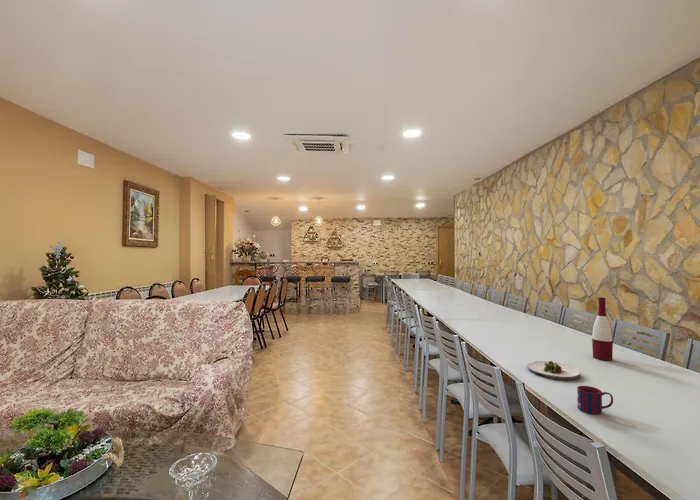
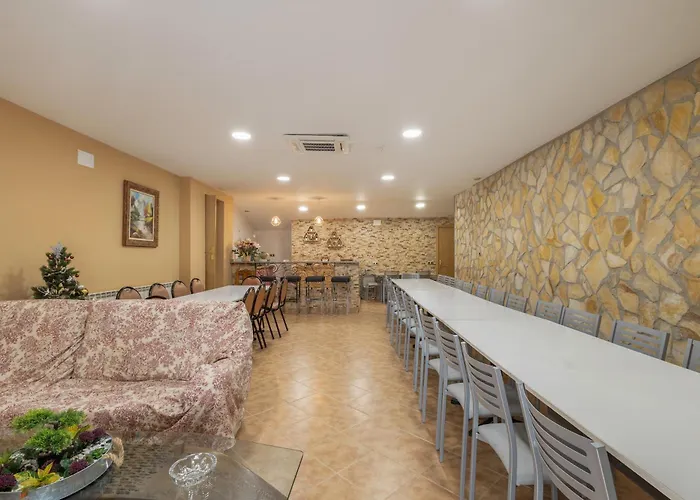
- mug (595, 400)
- salad plate (553, 366)
- alcohol (602, 328)
